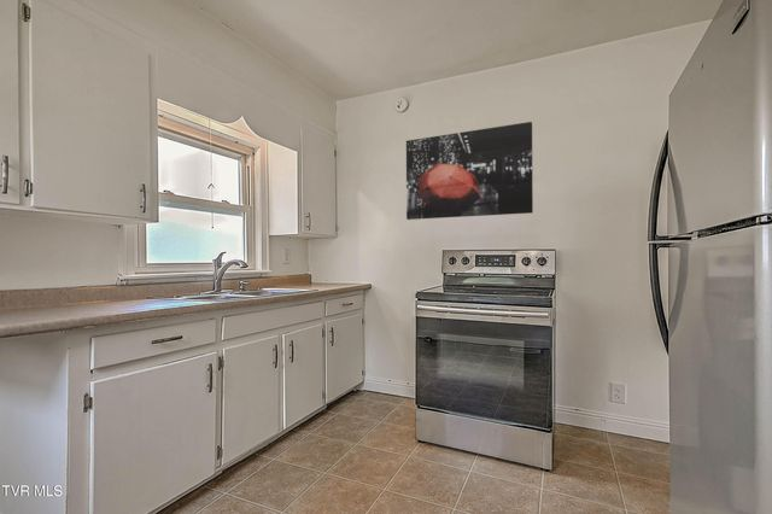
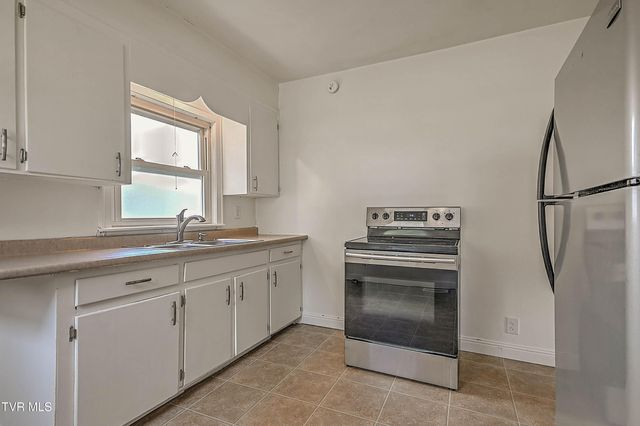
- wall art (464, 174)
